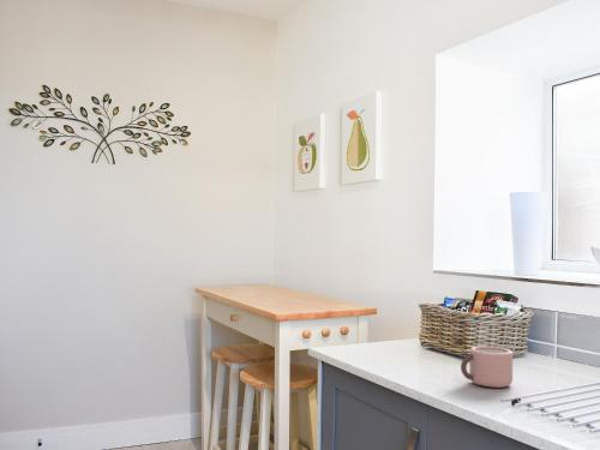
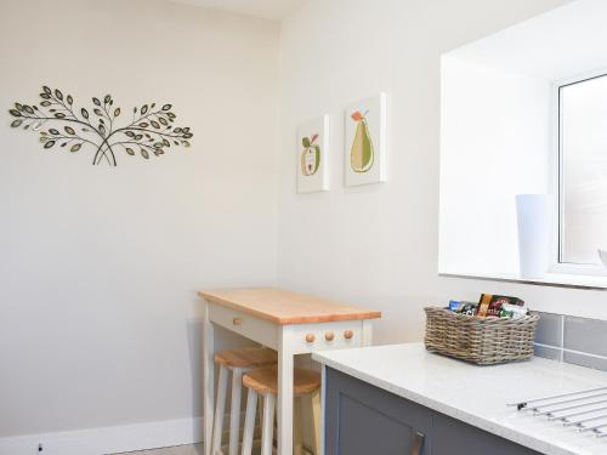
- mug (485, 366)
